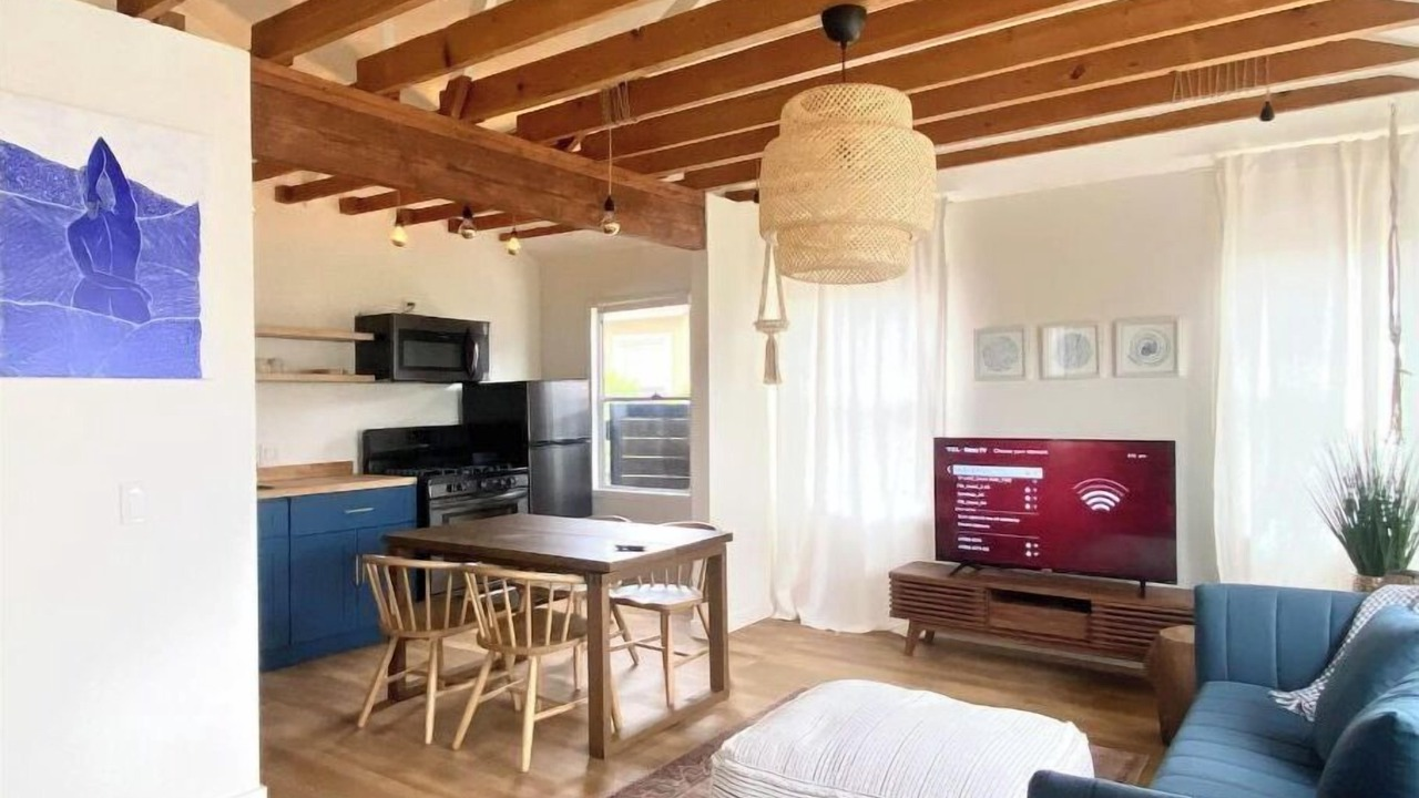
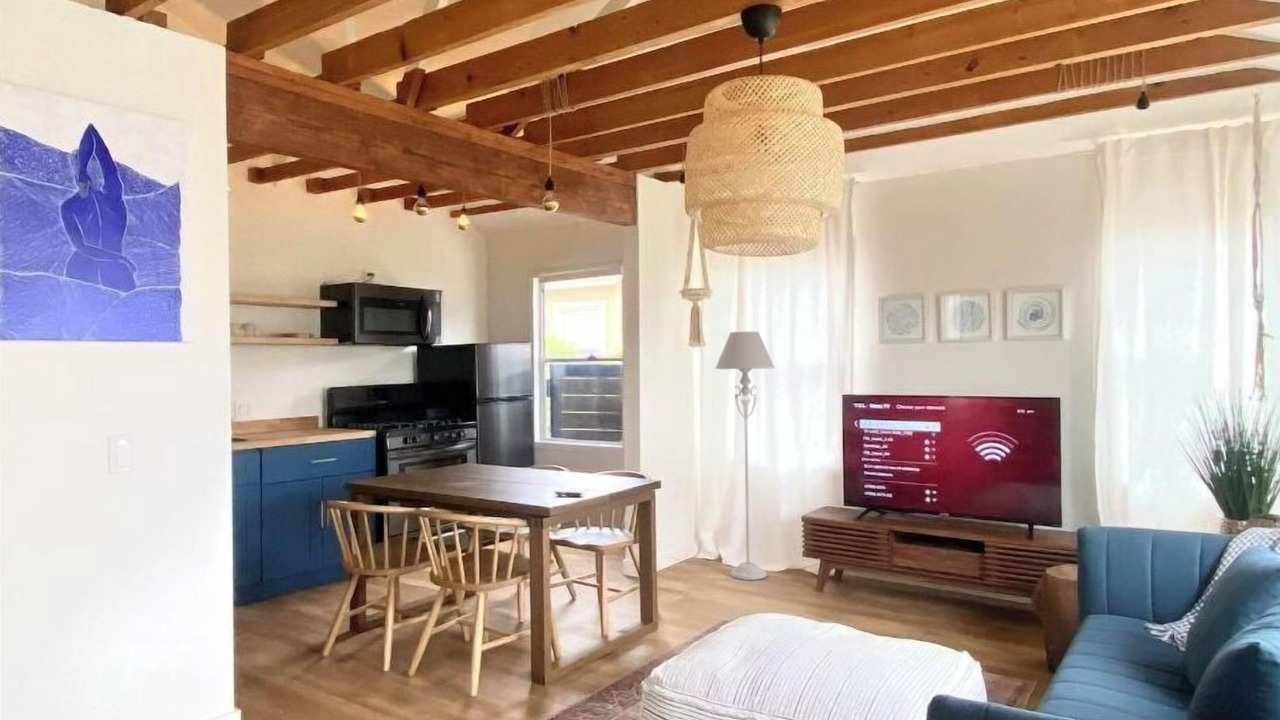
+ floor lamp (746, 453)
